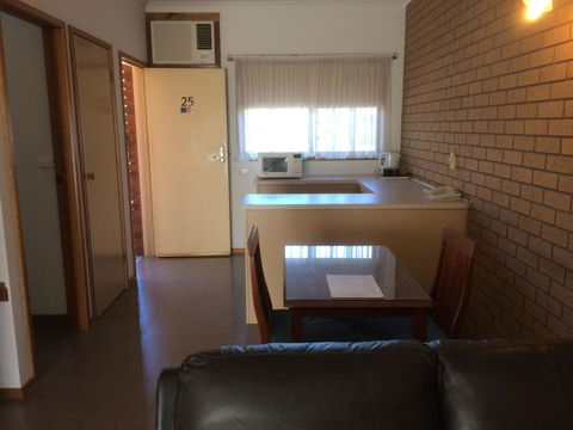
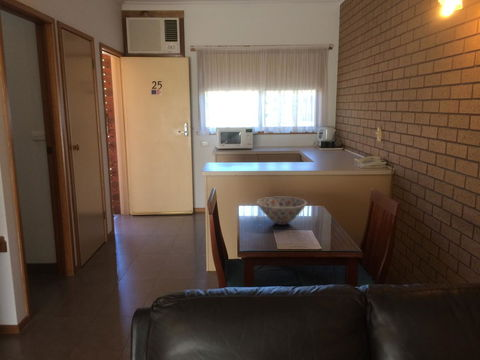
+ bowl (281, 212)
